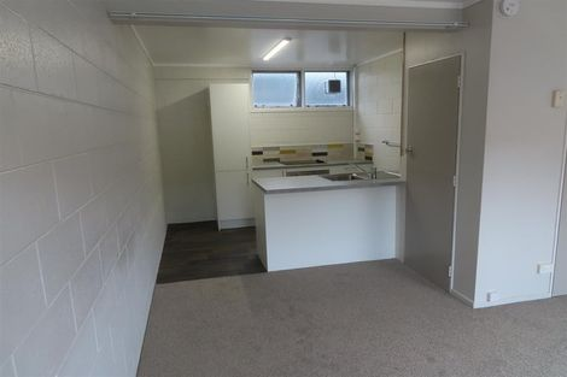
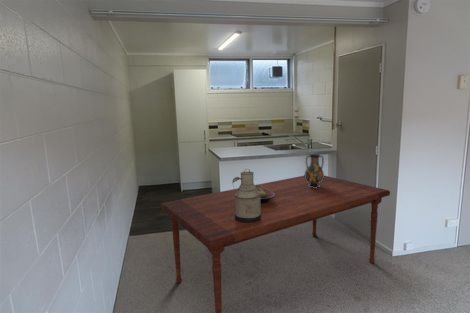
+ fruit bowl (259, 192)
+ milk can (247, 194)
+ vase (314, 170)
+ dining table (278, 230)
